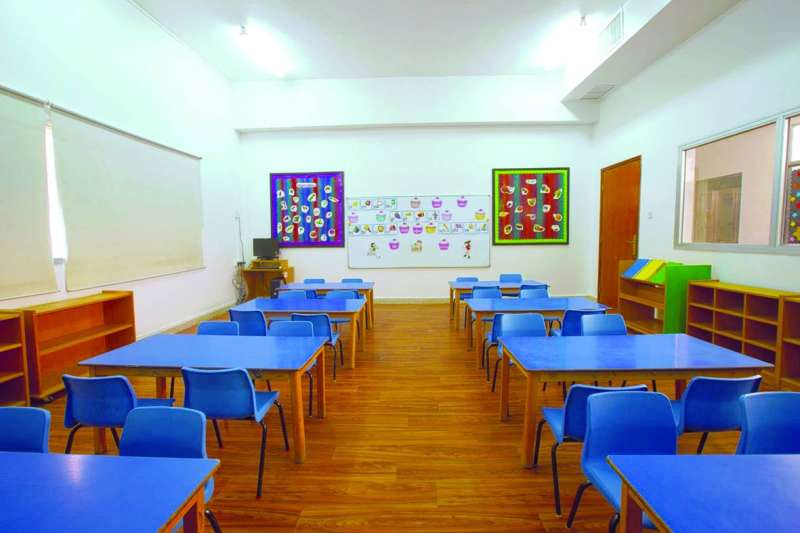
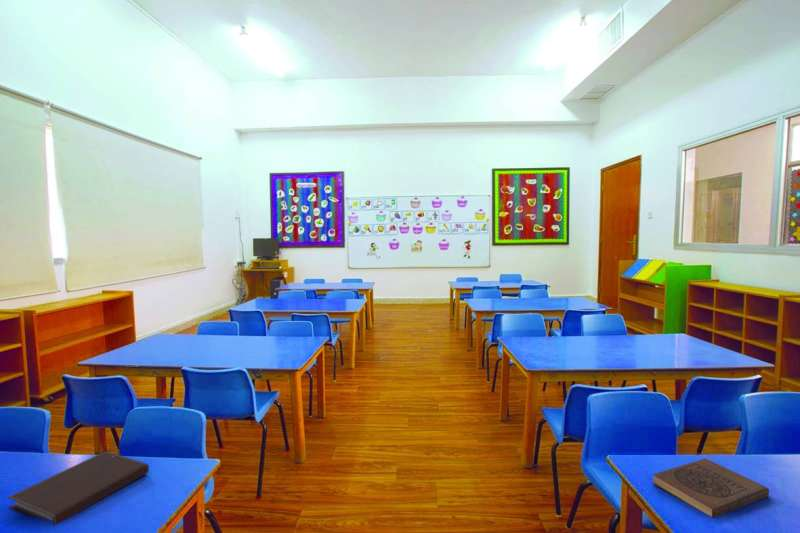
+ notebook (83, 484)
+ book (708, 485)
